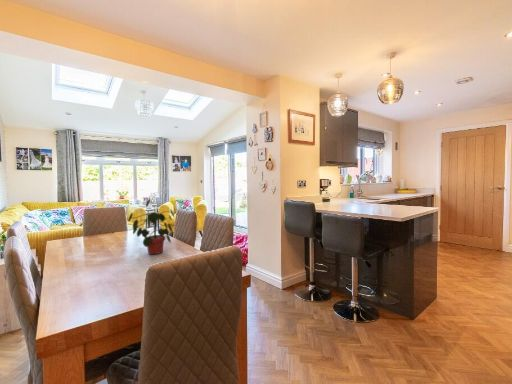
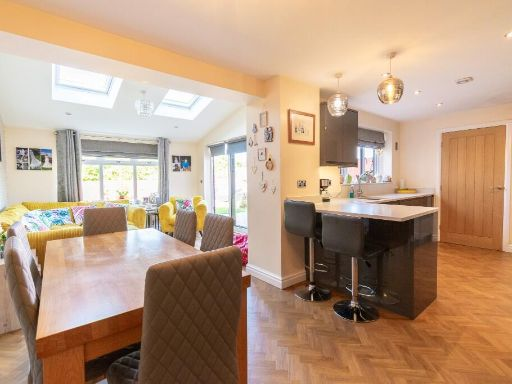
- potted plant (151, 226)
